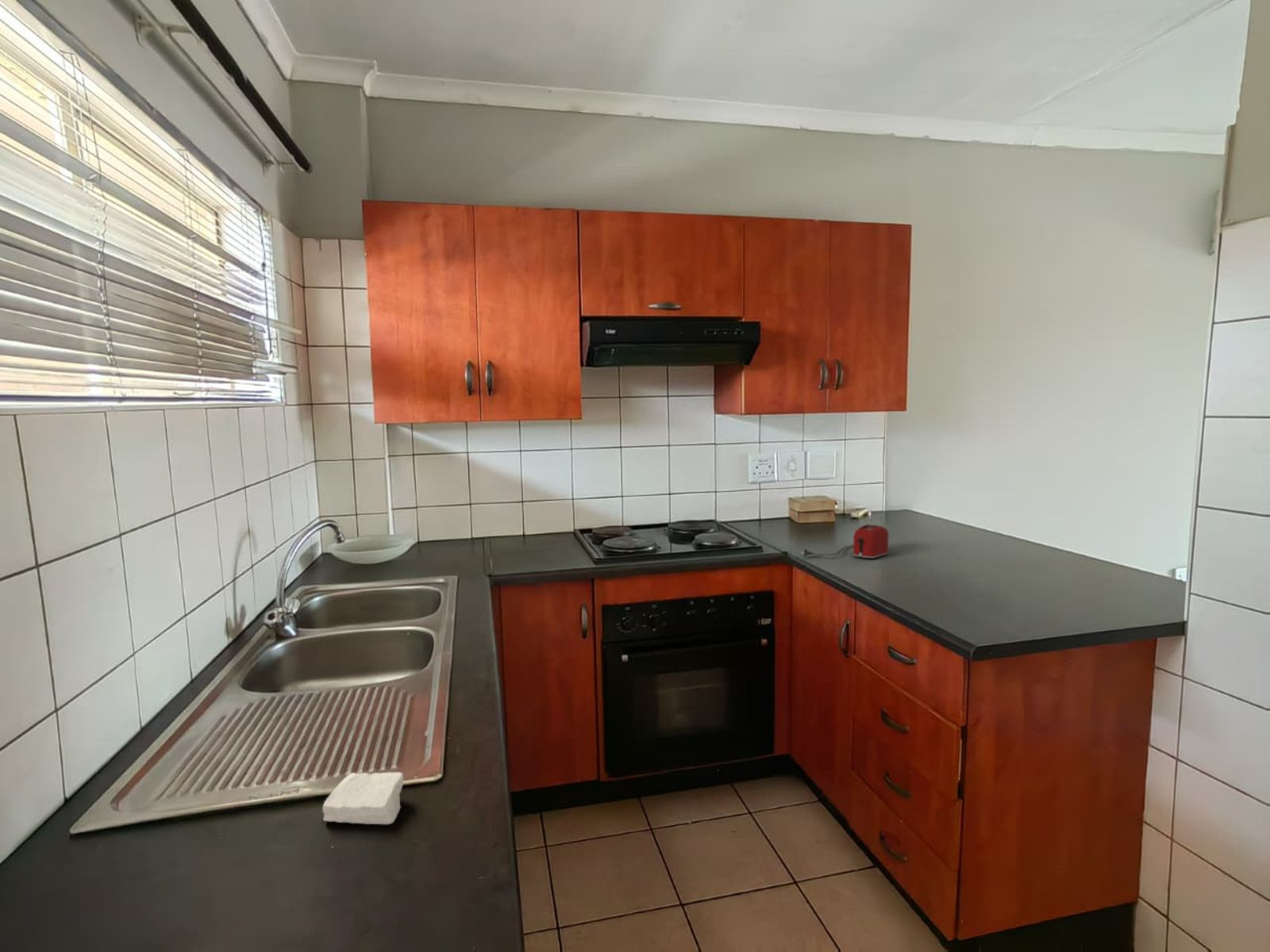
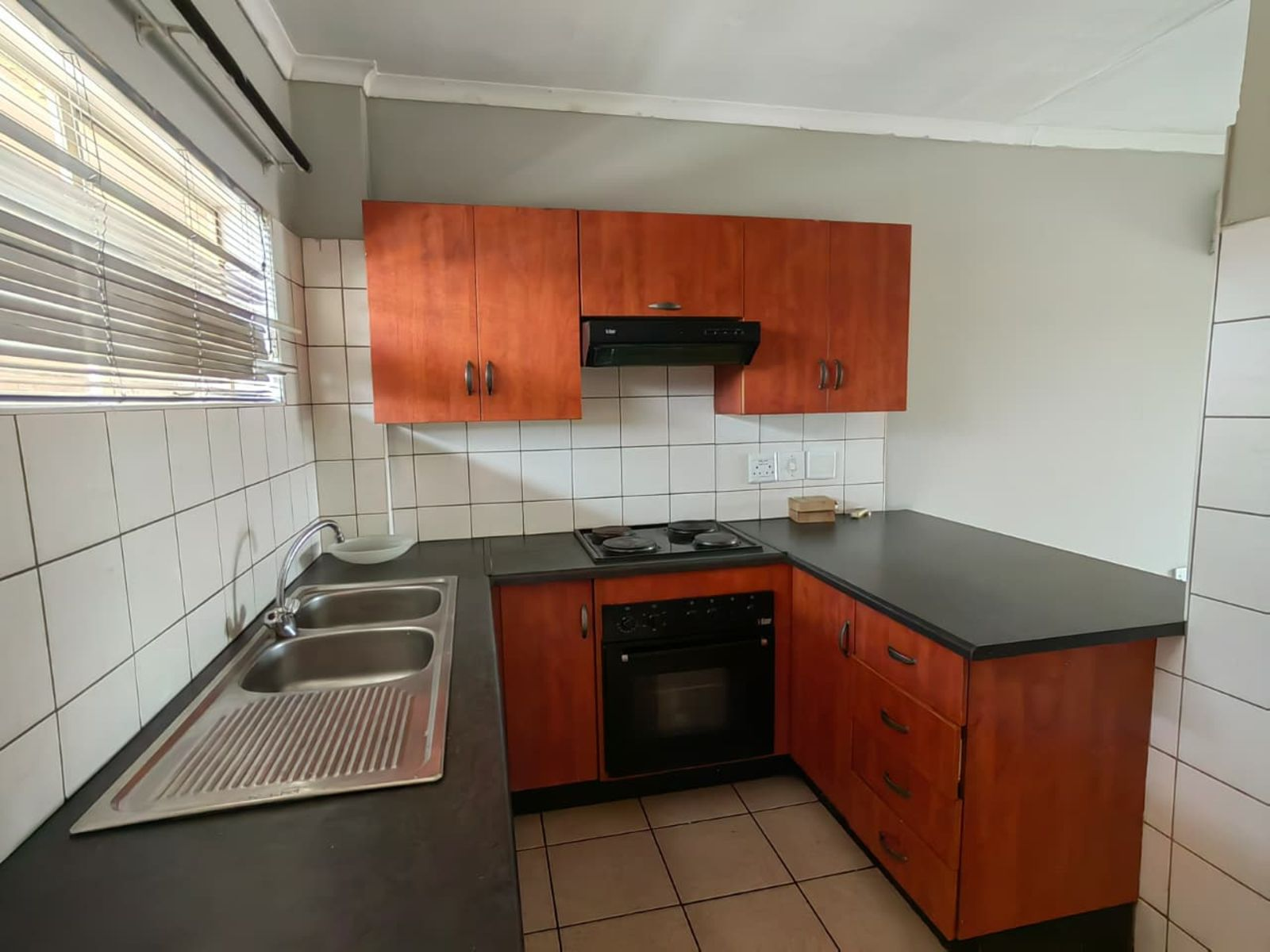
- soap bar (364, 797)
- toaster (853, 540)
